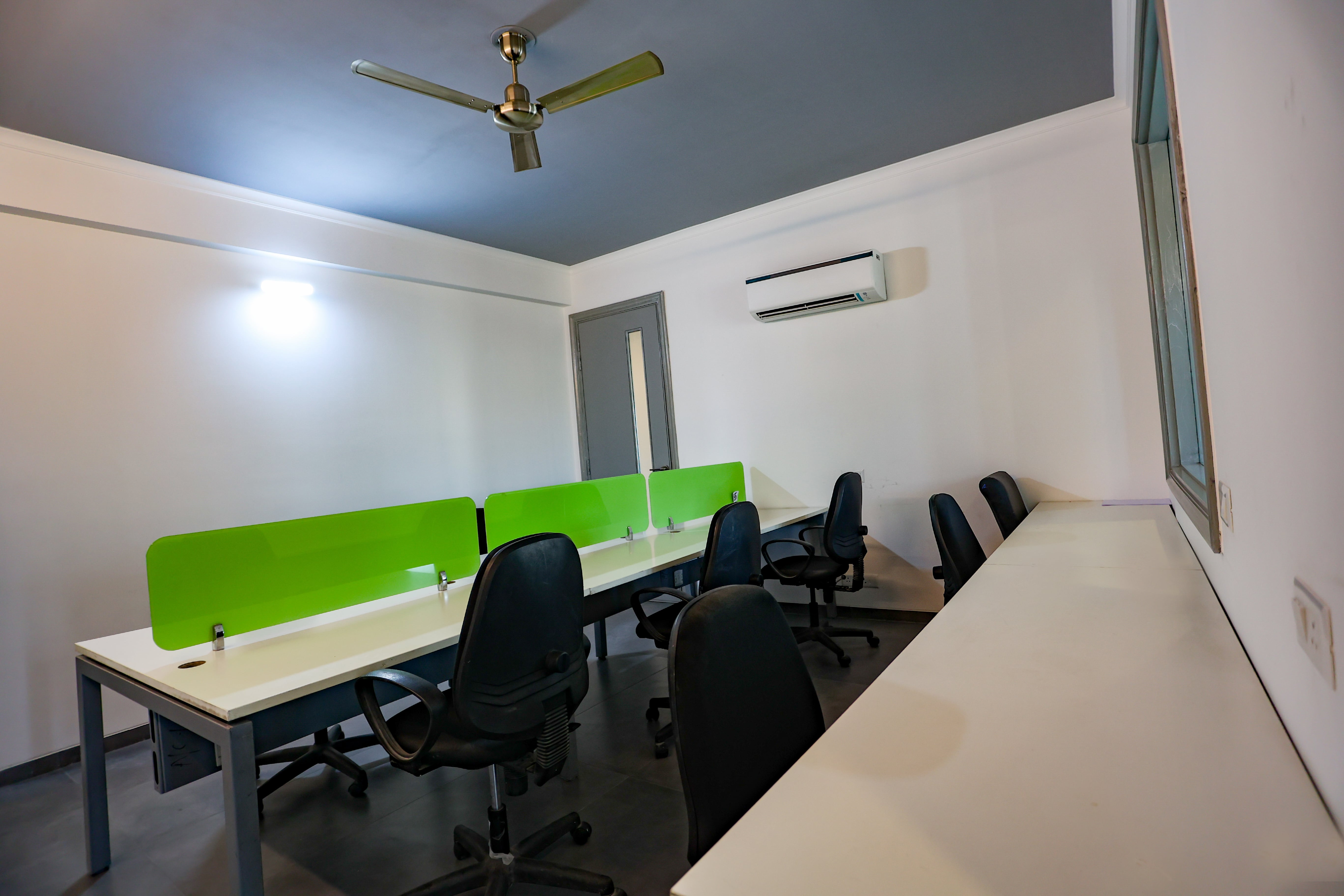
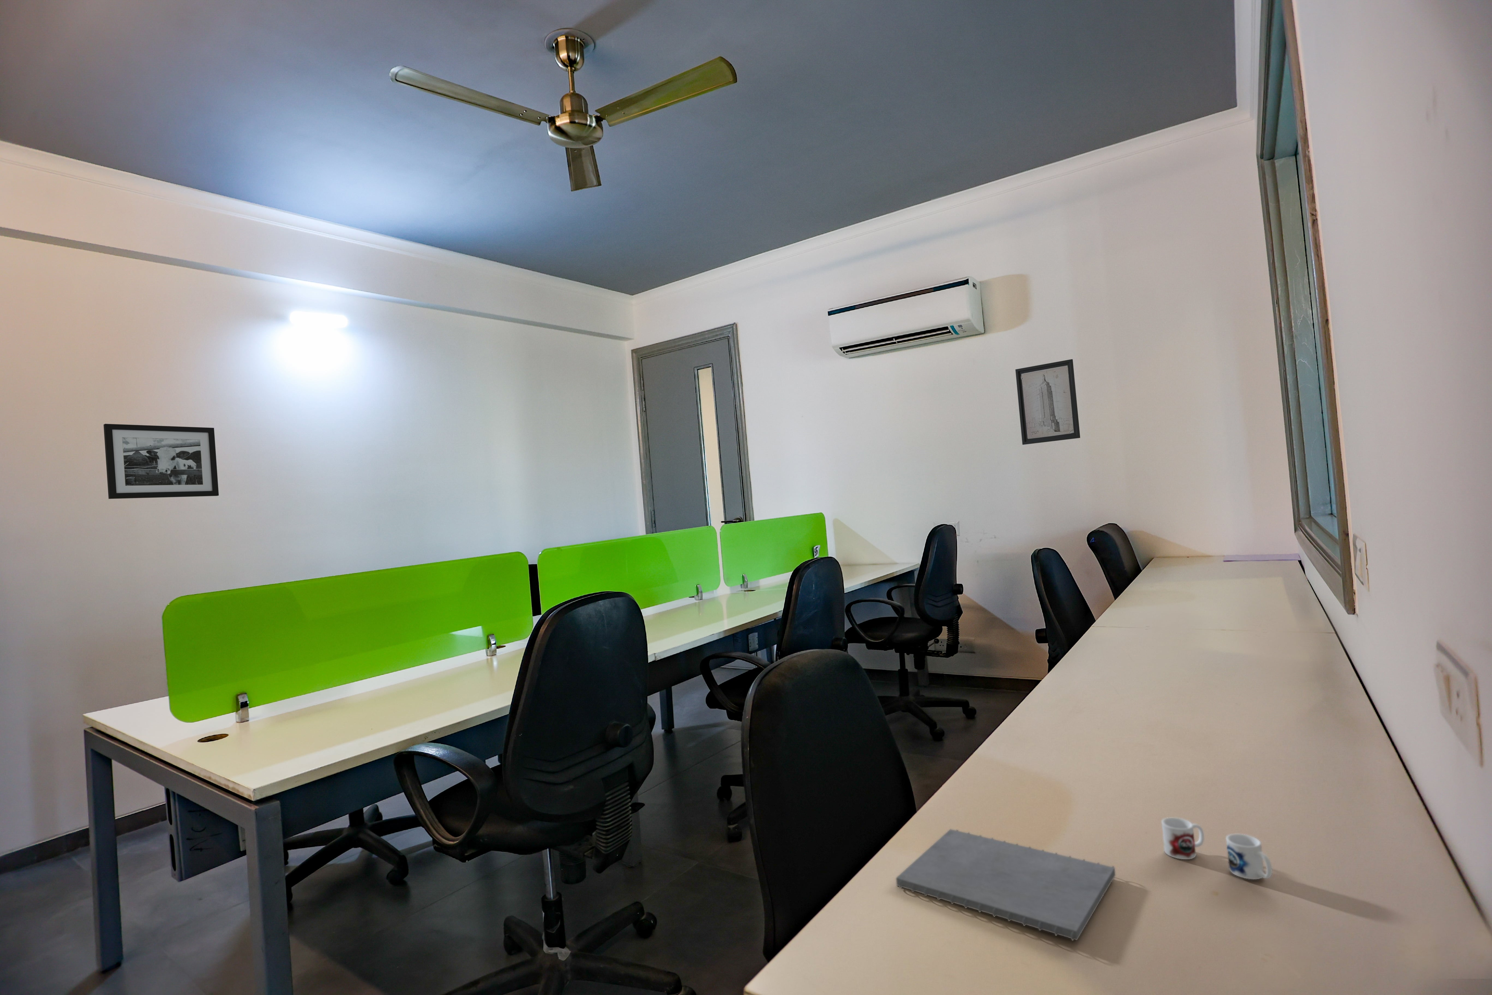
+ mug (1227, 846)
+ notepad (1005, 876)
+ picture frame (163, 462)
+ wall art (1047, 403)
